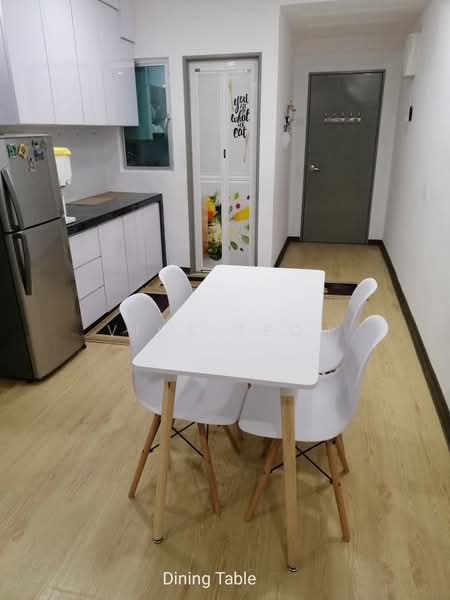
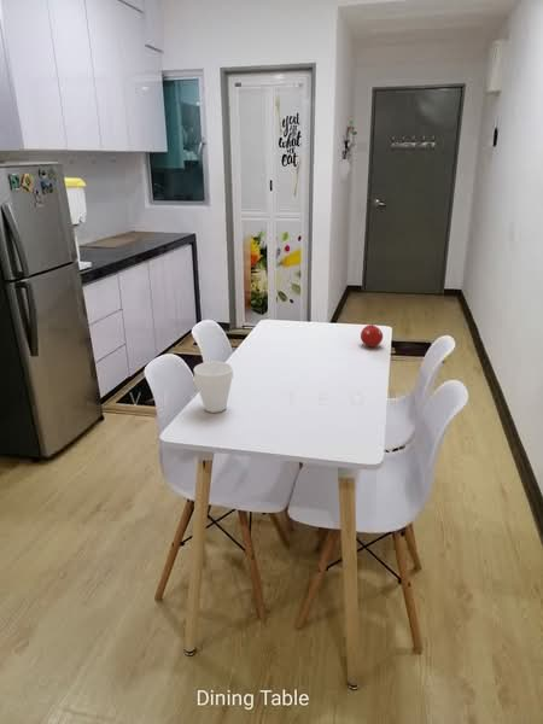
+ cup (214, 387)
+ fruit (372, 334)
